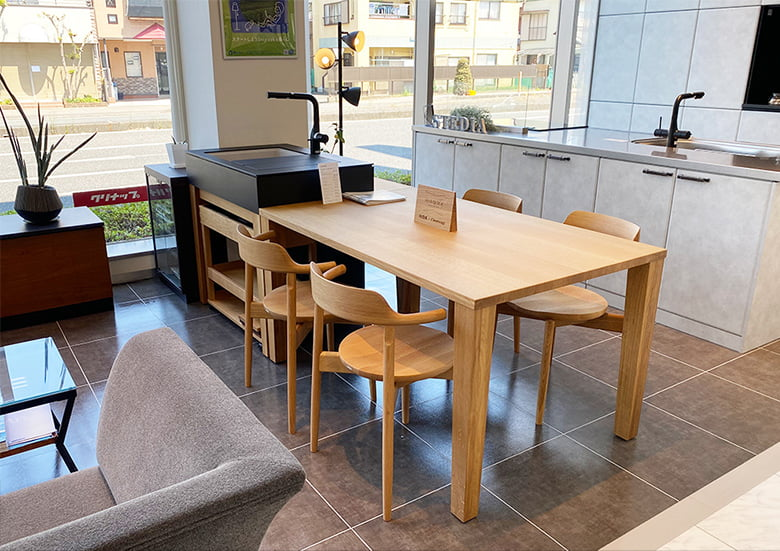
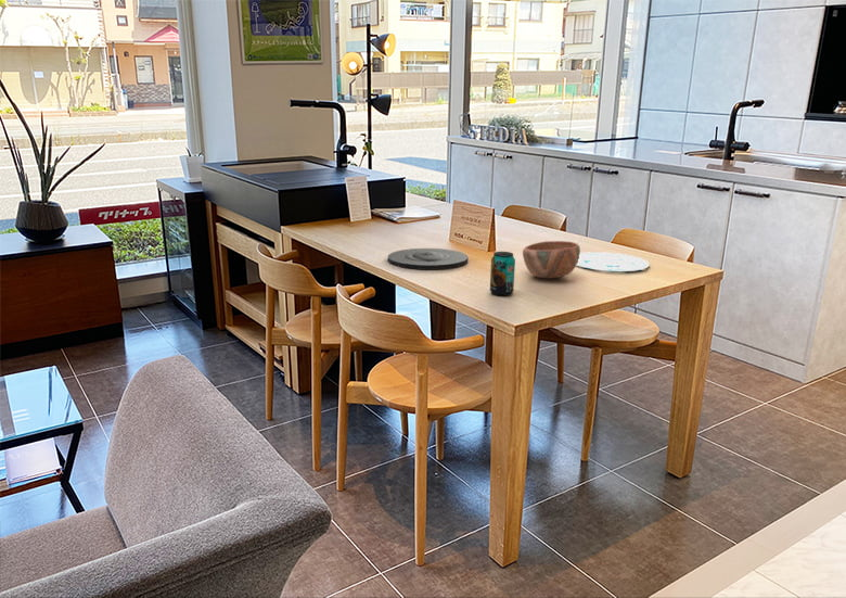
+ plate (607, 257)
+ plate (427, 255)
+ bowl (550, 259)
+ beverage can (502, 272)
